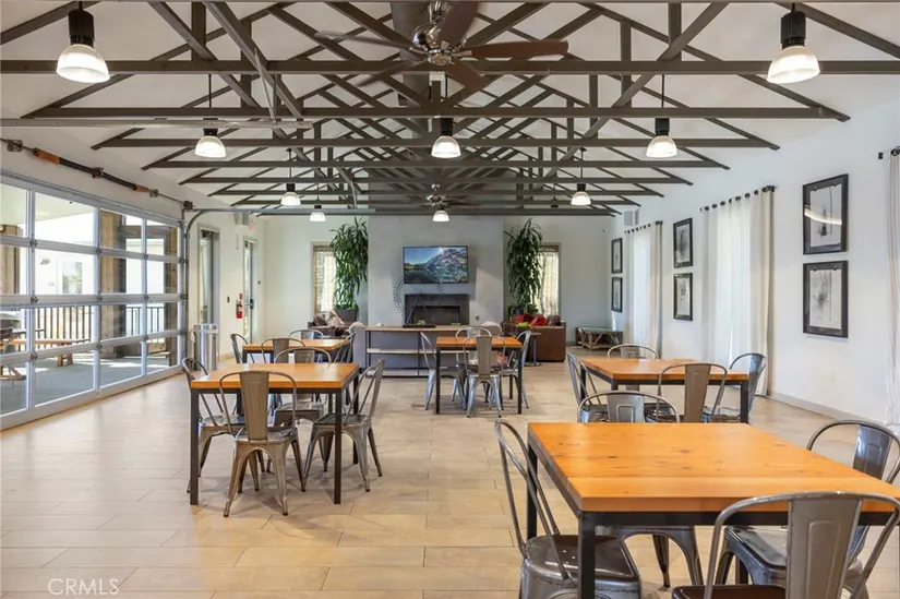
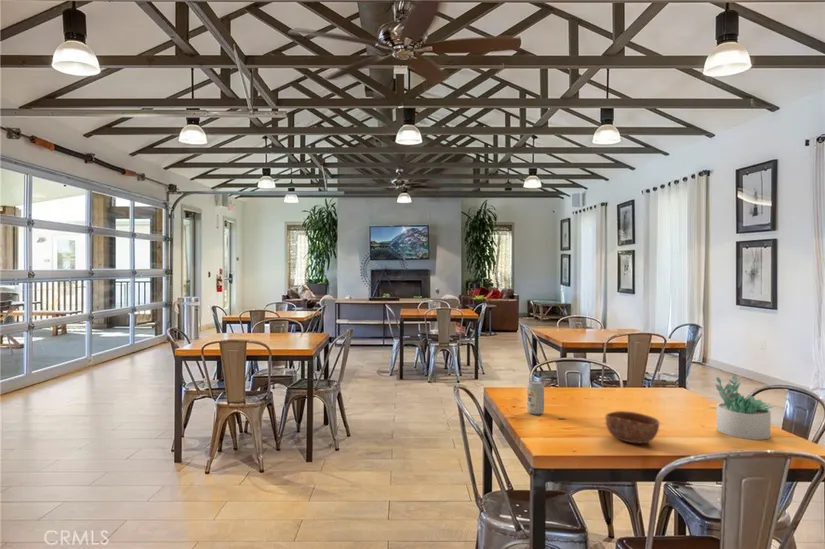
+ succulent plant (744, 404)
+ bowl (631, 427)
+ beverage can (535, 397)
